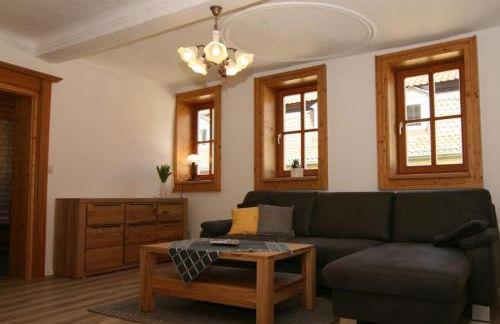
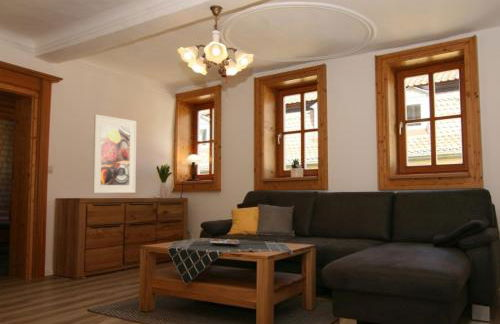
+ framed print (115, 155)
